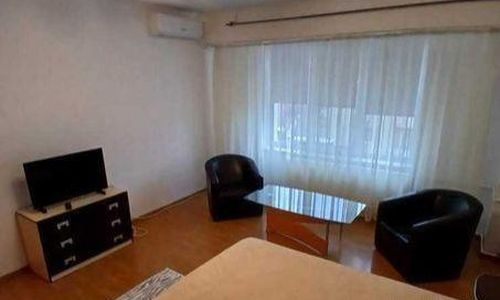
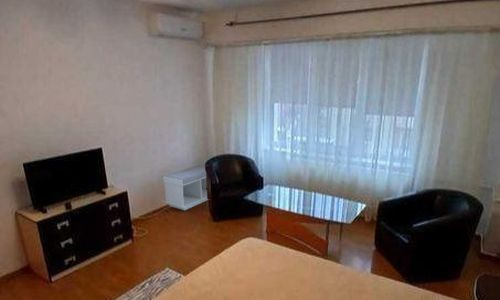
+ bench (192, 185)
